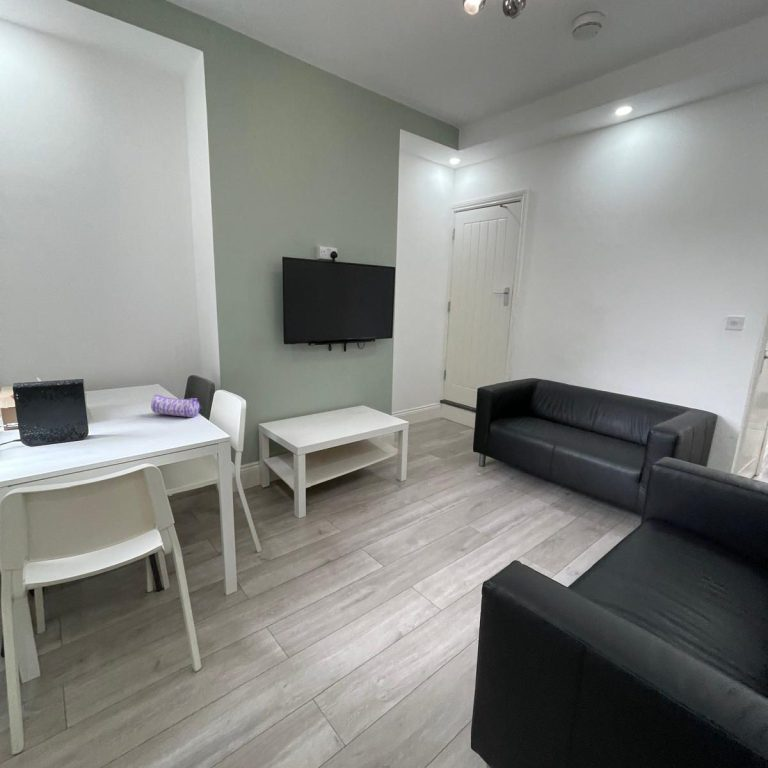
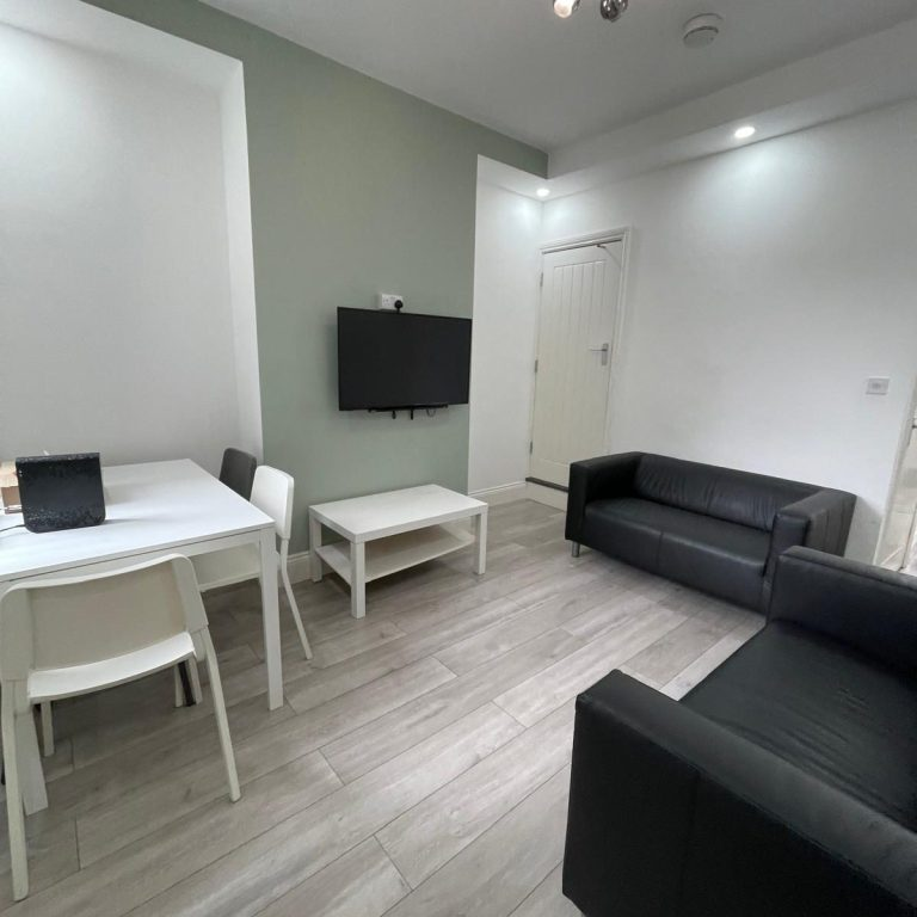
- pencil case (175, 405)
